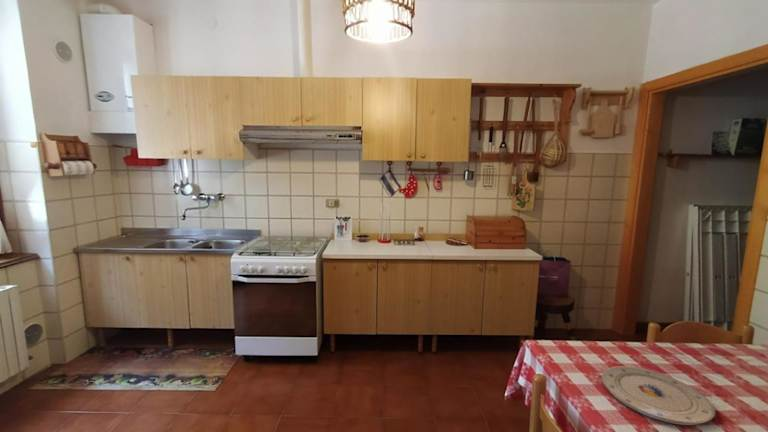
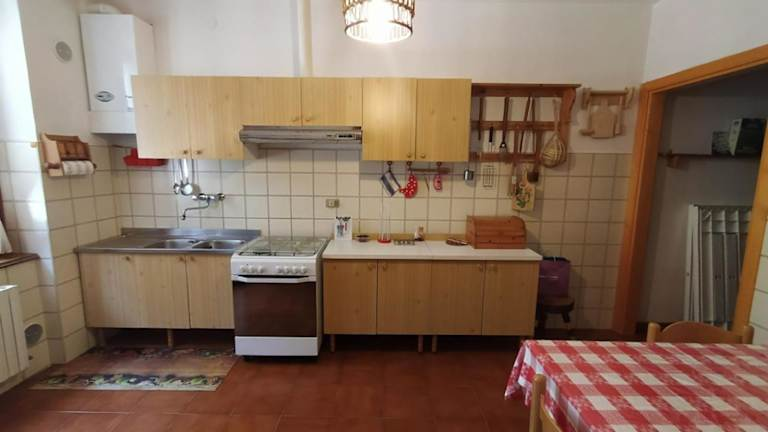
- plate (653, 393)
